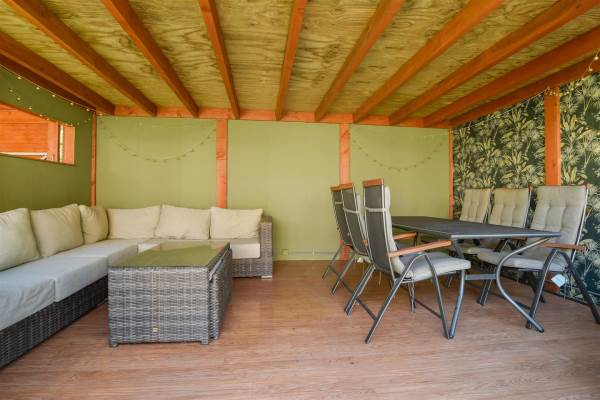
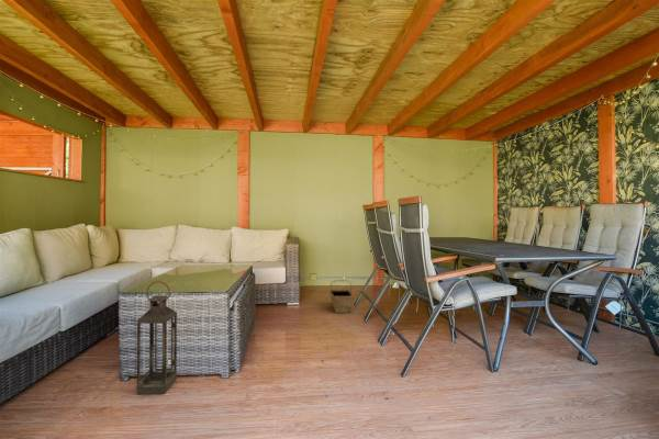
+ basket (340, 294)
+ lantern (156, 334)
